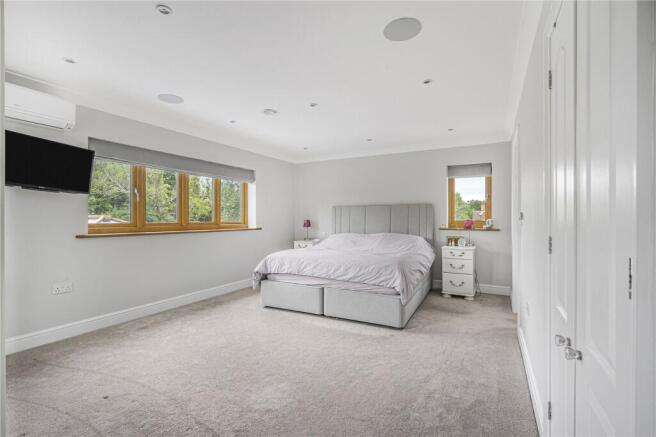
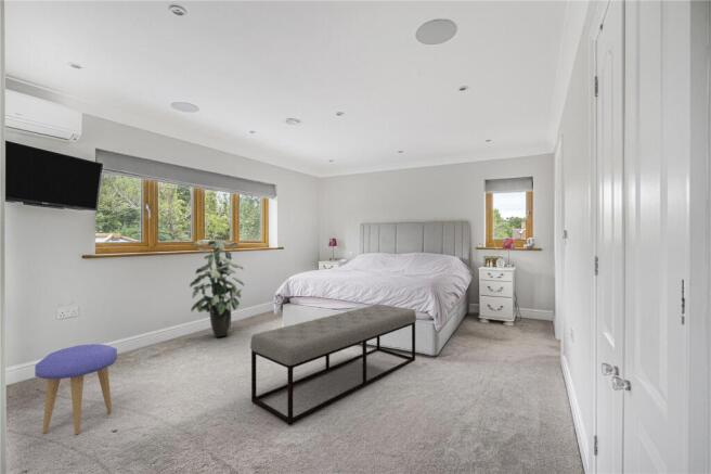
+ stool (78, 386)
+ bench (345, 348)
+ indoor plant (217, 284)
